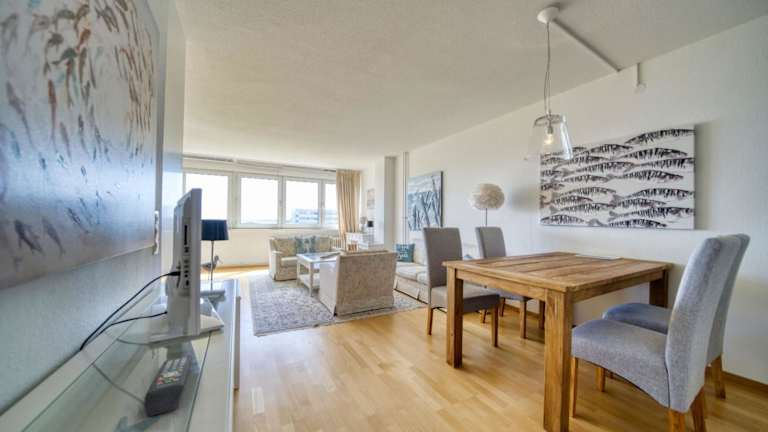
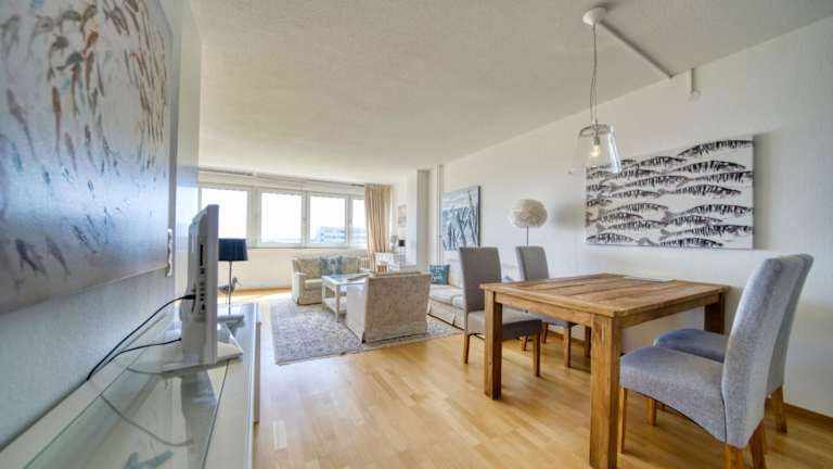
- remote control (171, 378)
